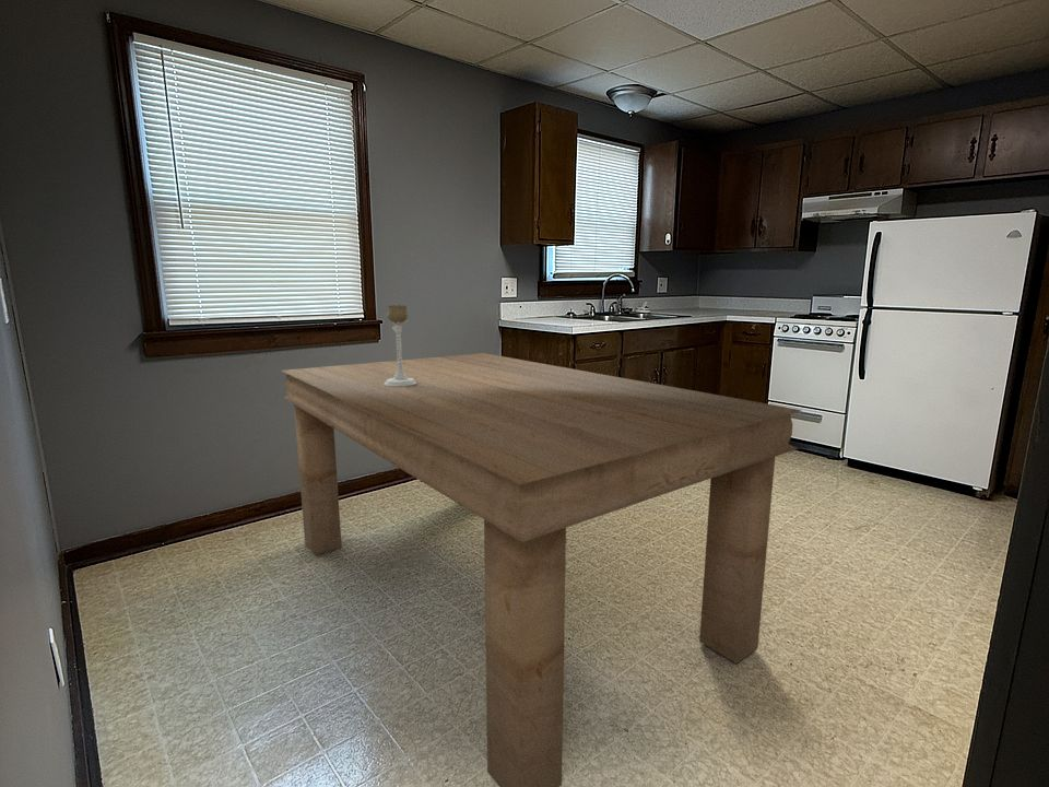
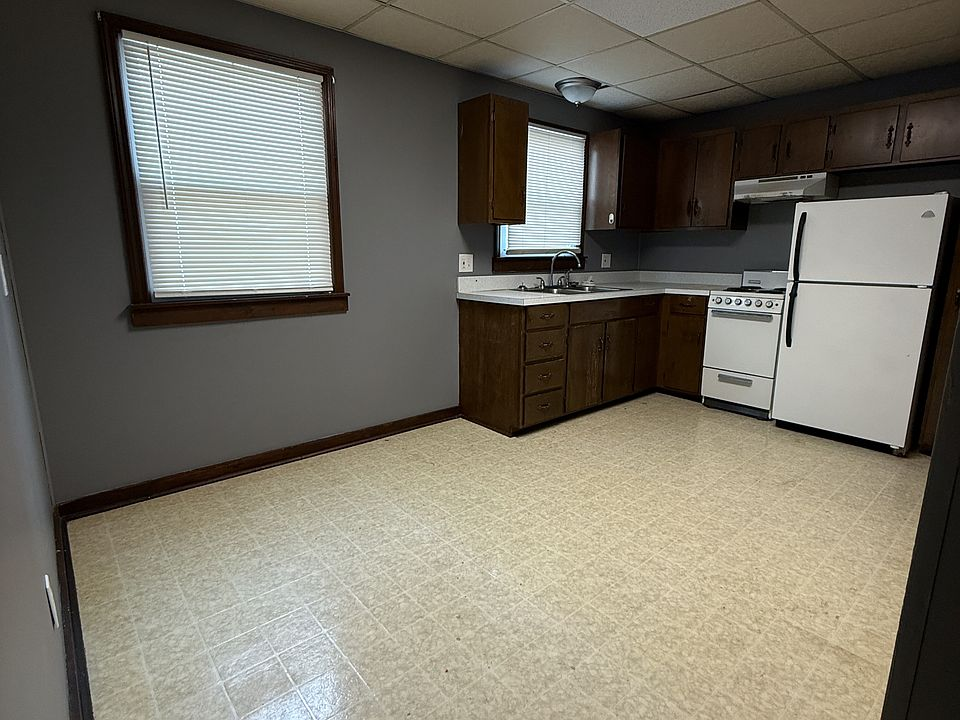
- dining table (494, 491)
- candle holder (399, 344)
